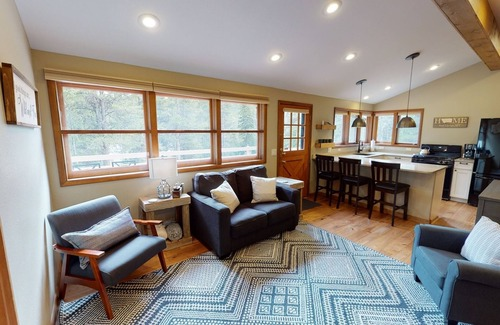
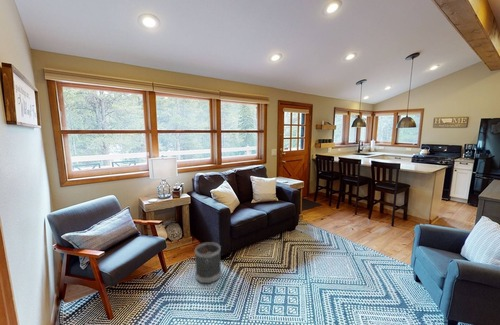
+ wastebasket (208, 261)
